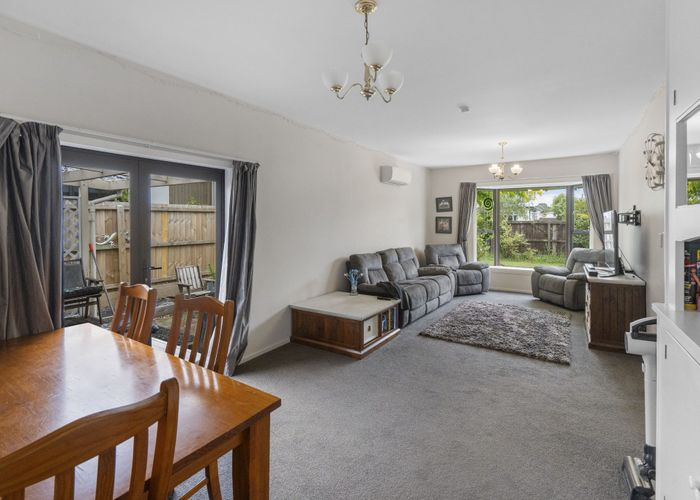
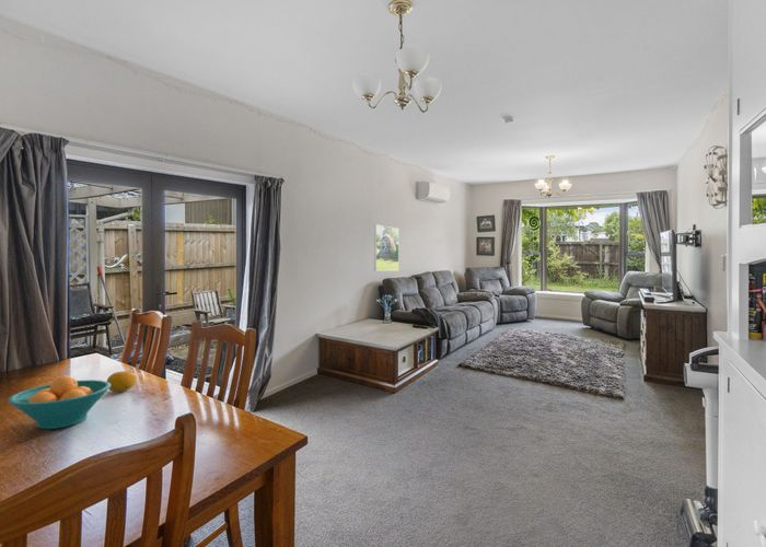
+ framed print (386, 248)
+ fruit (120, 381)
+ fruit bowl (62, 399)
